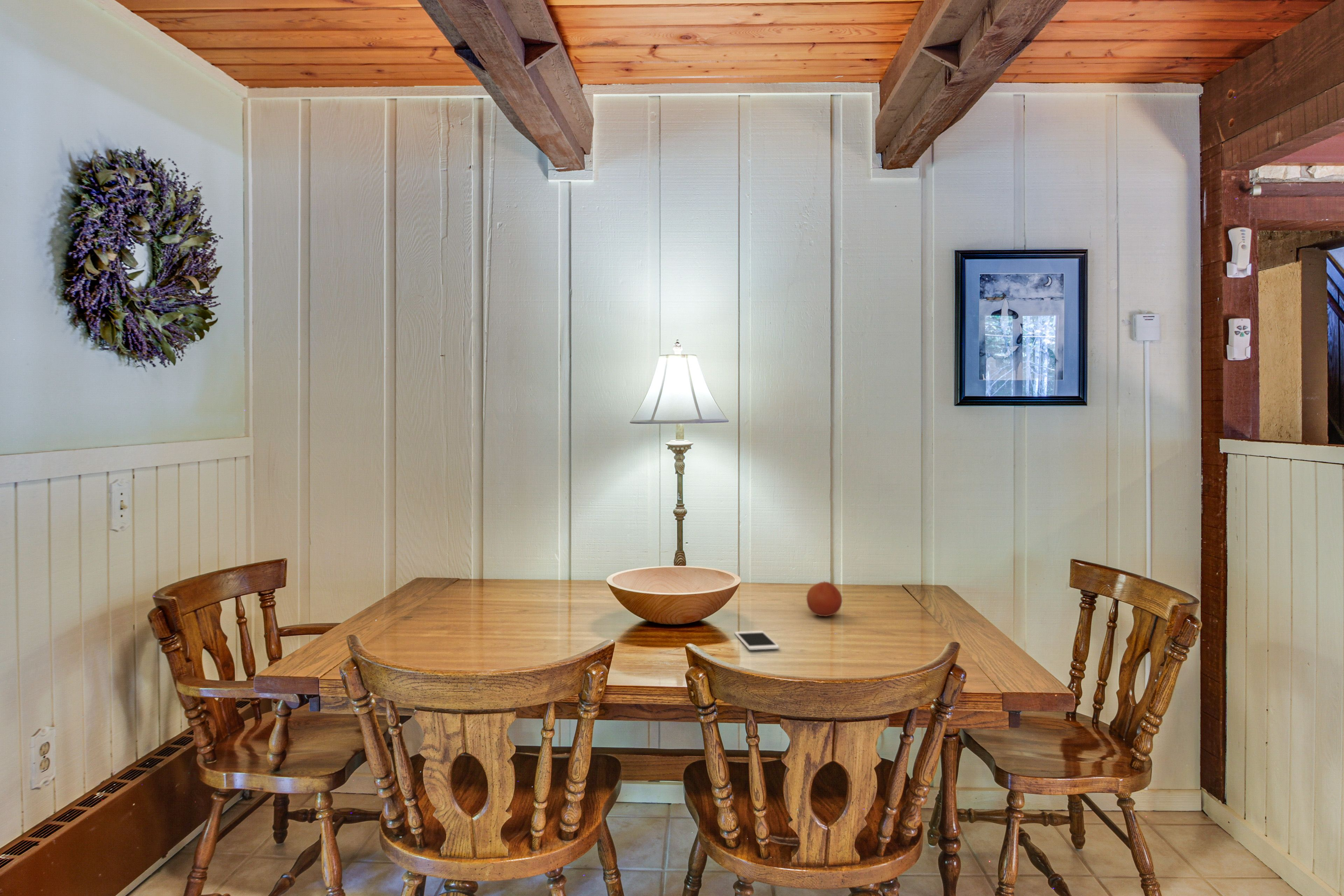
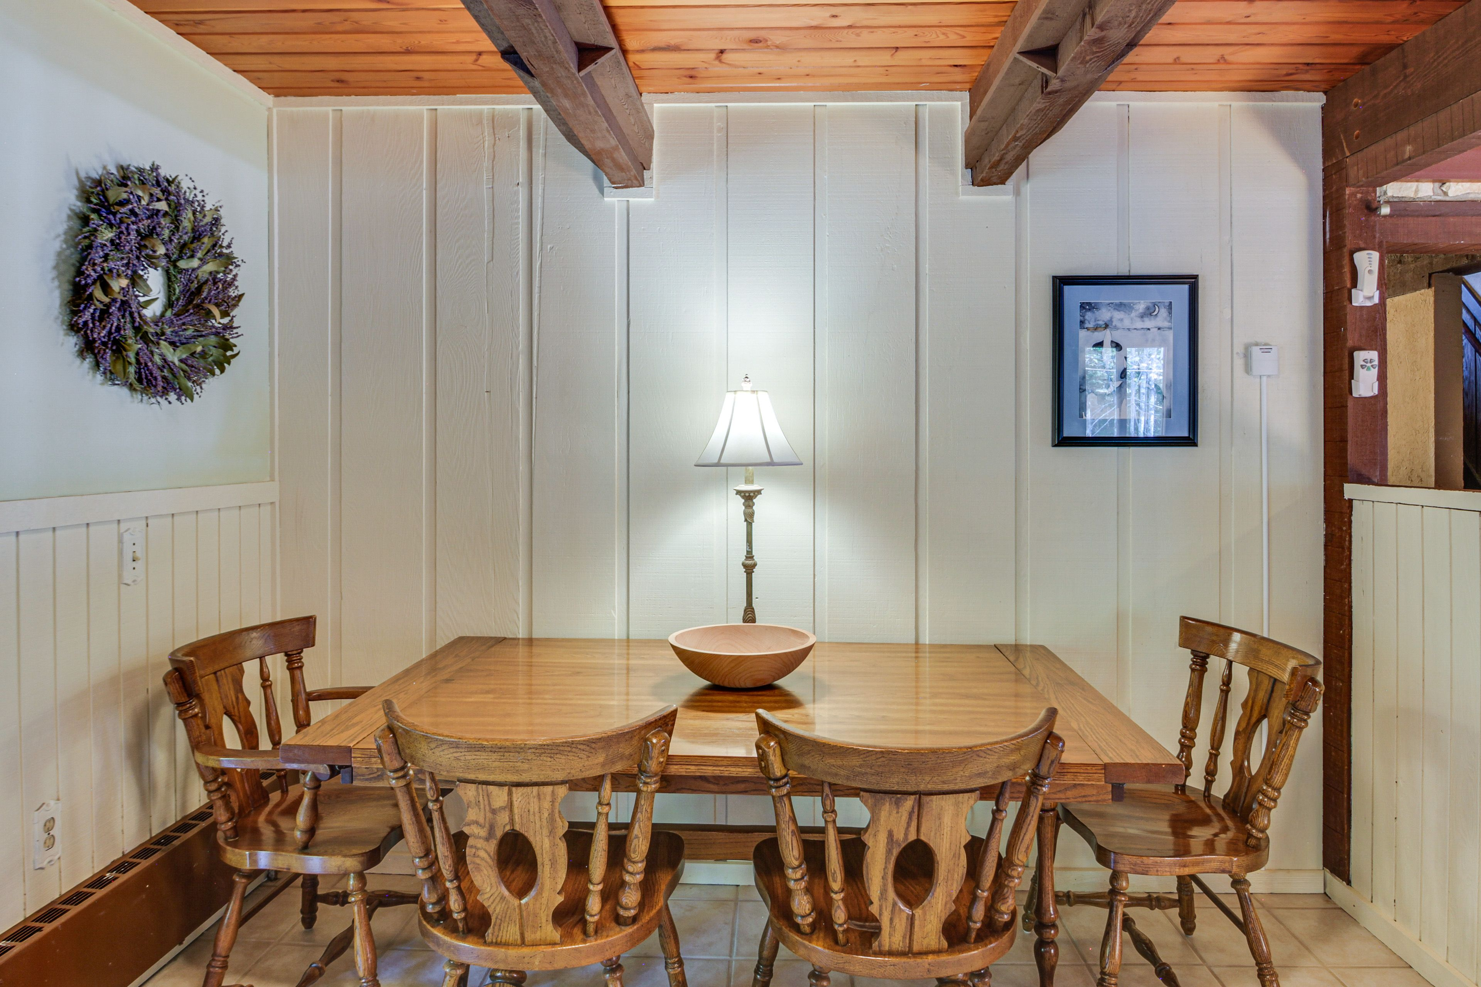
- cell phone (756, 640)
- fruit (824, 598)
